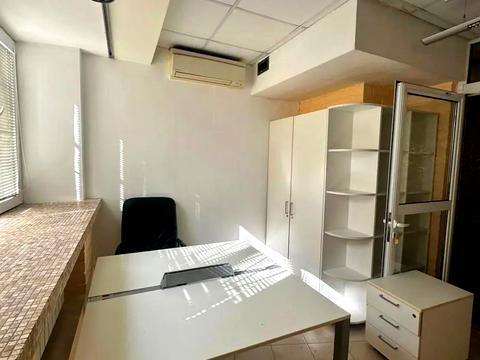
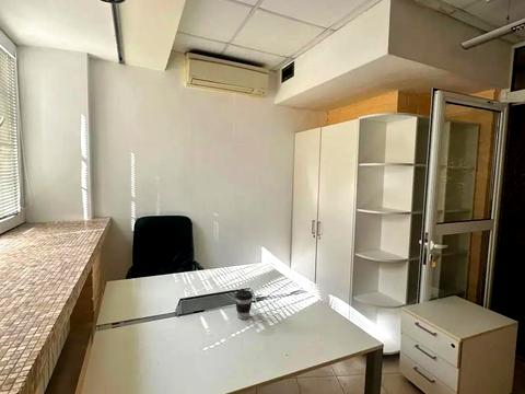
+ coffee cup (243, 304)
